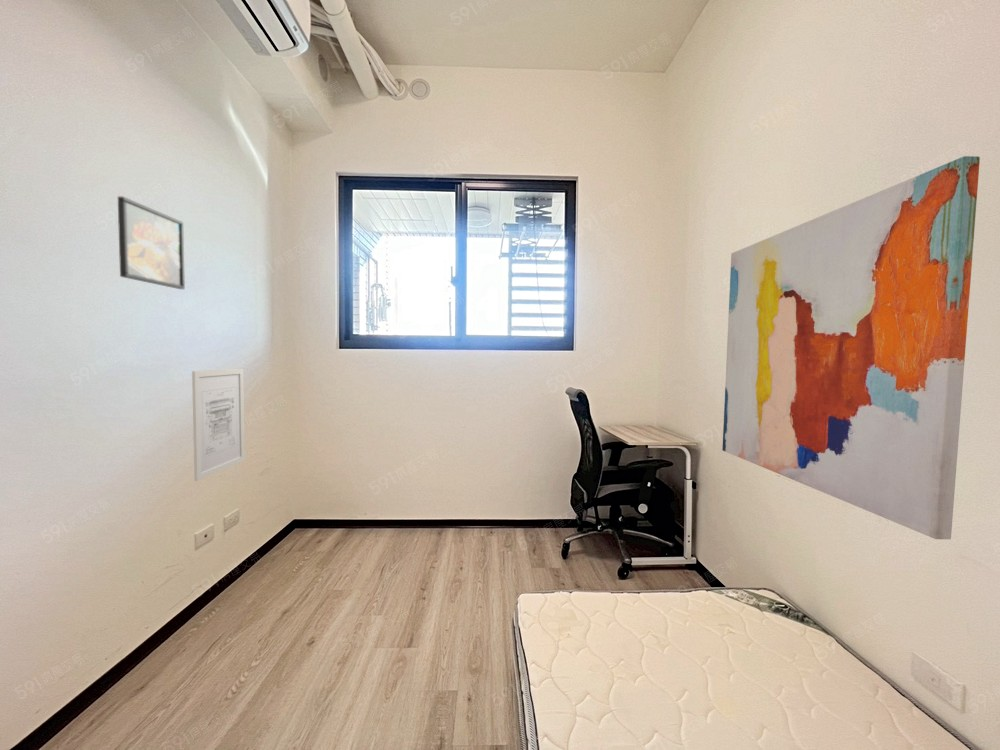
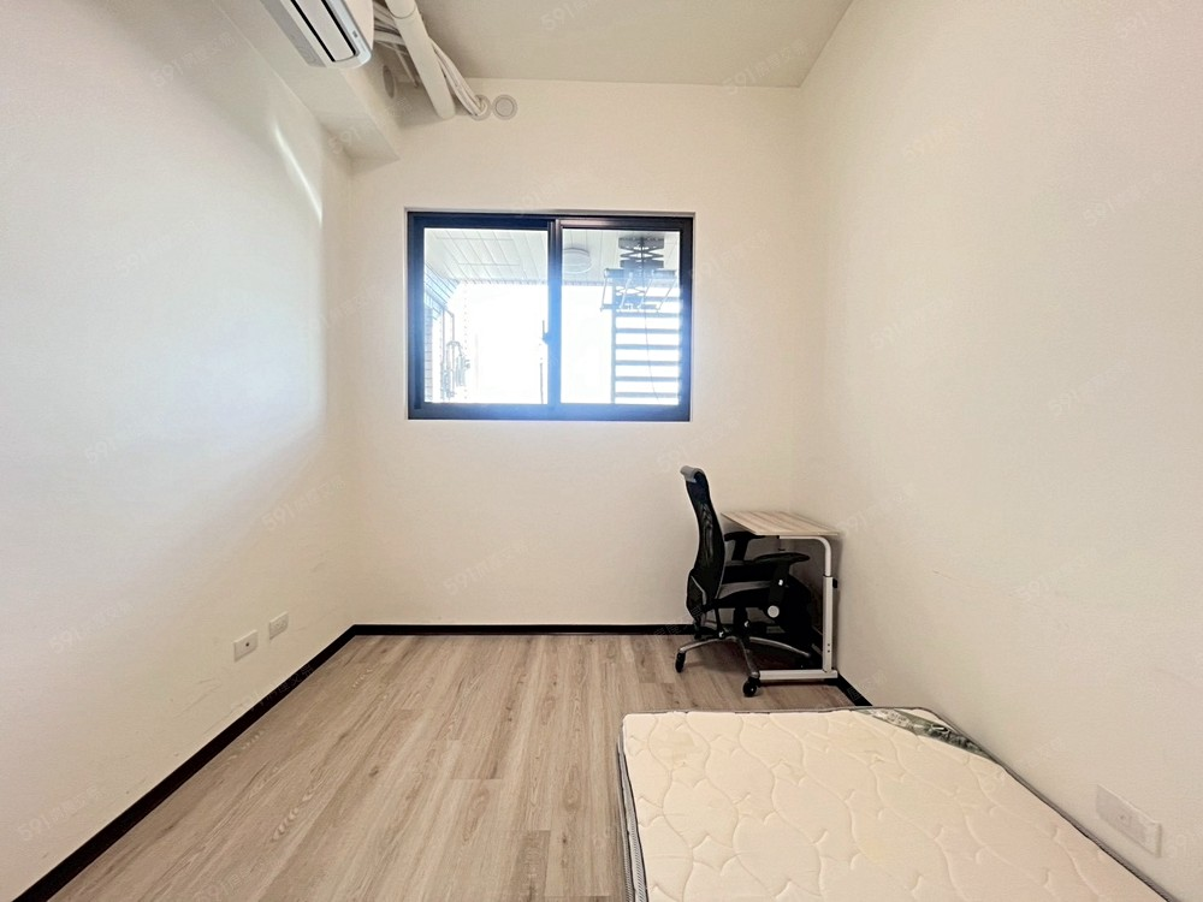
- wall art (220, 420)
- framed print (154, 247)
- wall art (807, 352)
